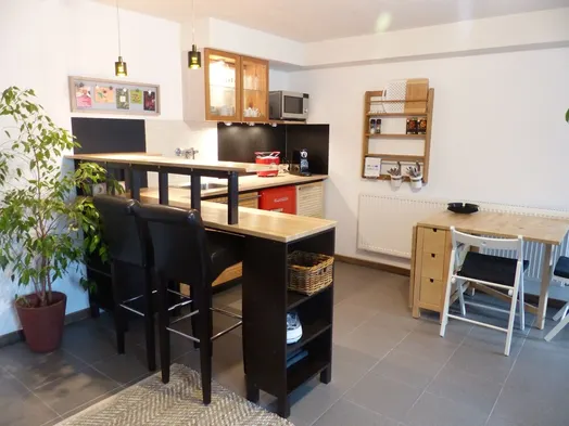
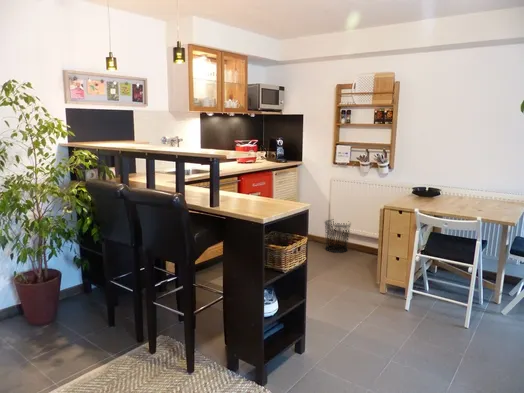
+ waste bin (336, 235)
